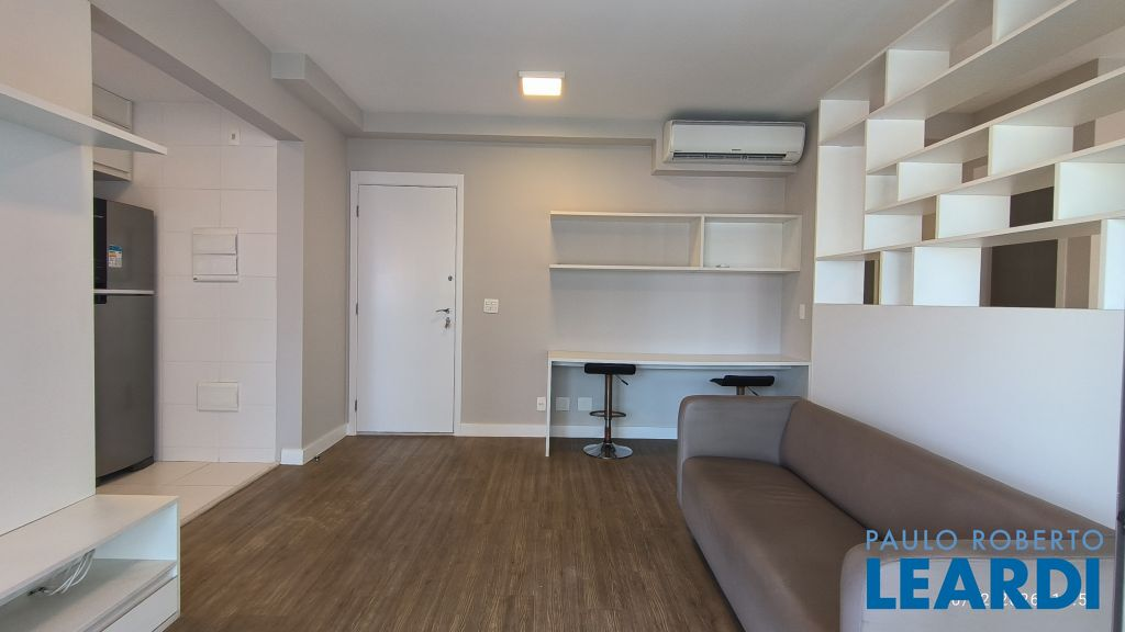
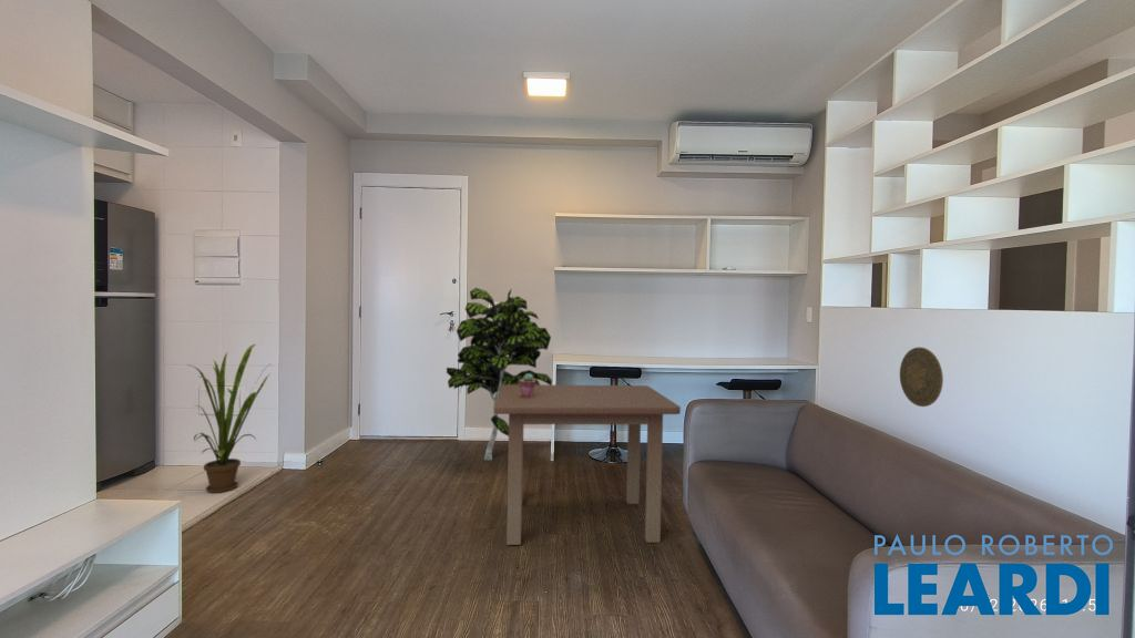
+ potted succulent (526, 384)
+ indoor plant (500, 373)
+ house plant (224, 416)
+ decorative plate (917, 377)
+ coffee table (580, 423)
